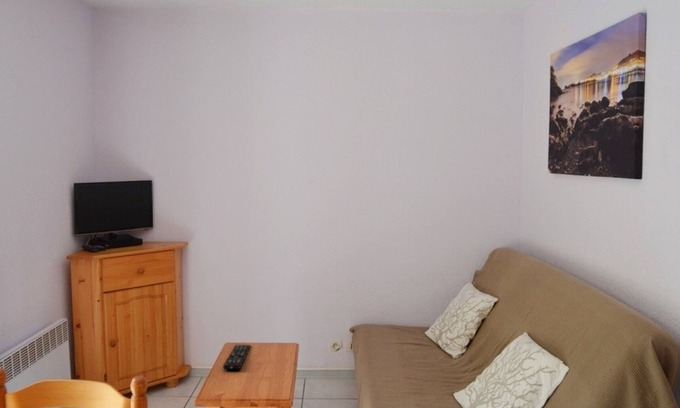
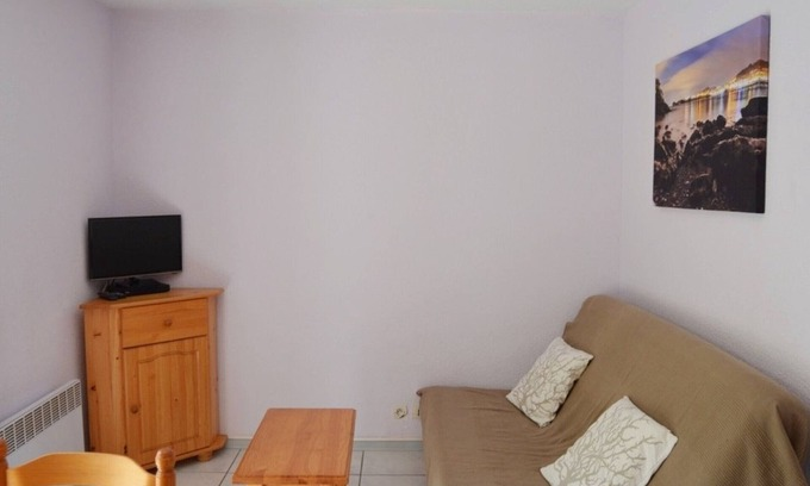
- remote control (237, 355)
